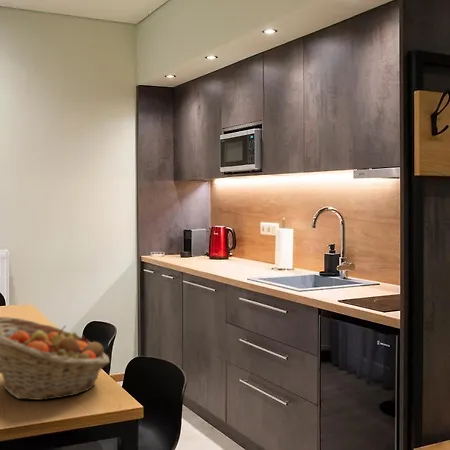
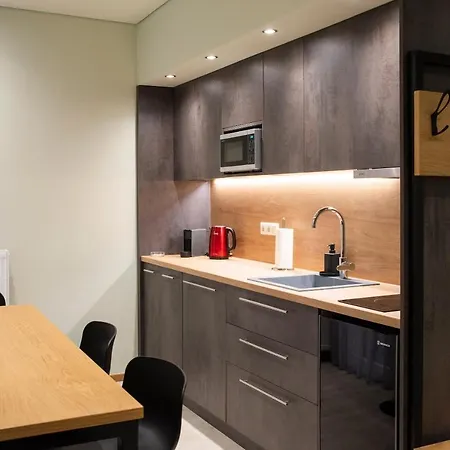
- fruit basket (44, 351)
